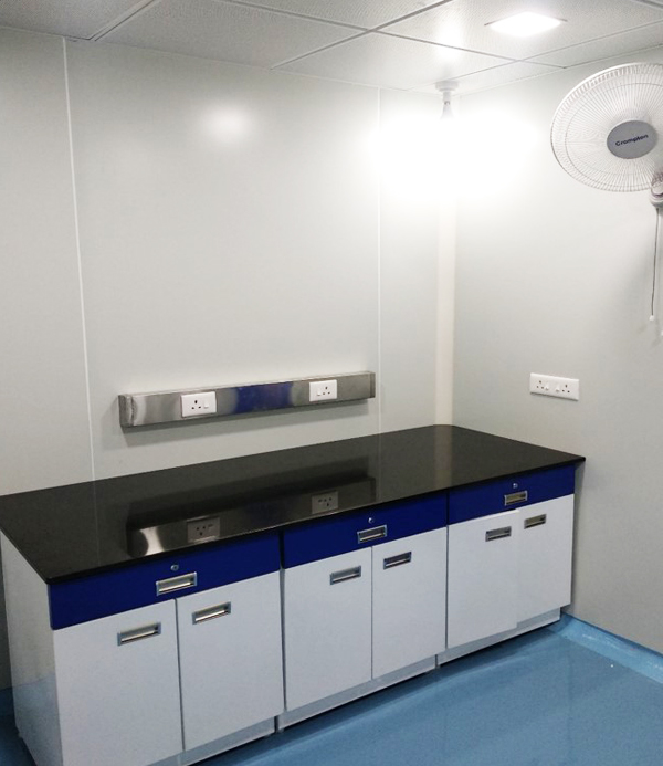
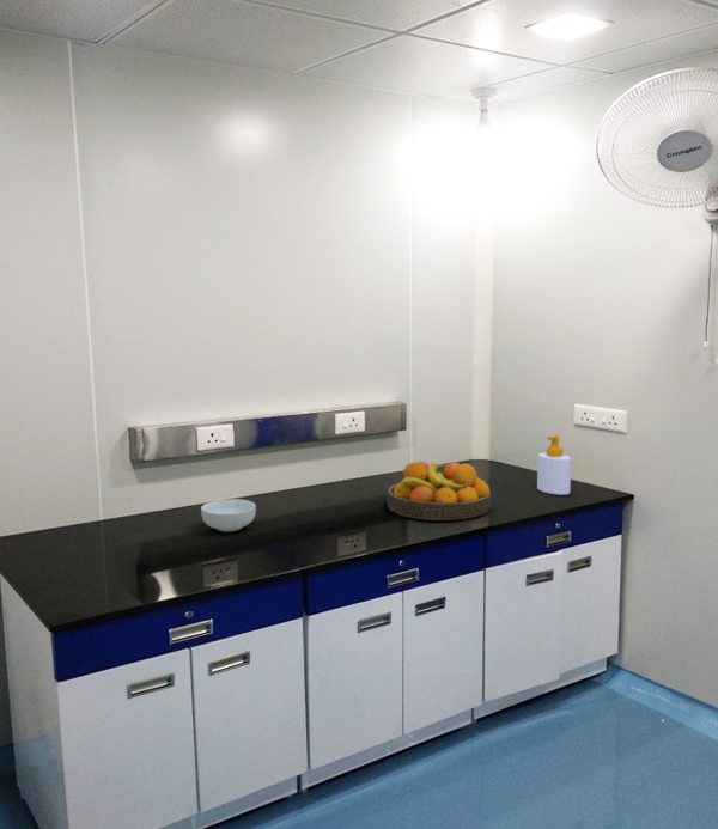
+ cereal bowl (229, 517)
+ soap bottle (554, 463)
+ fruit bowl (438, 483)
